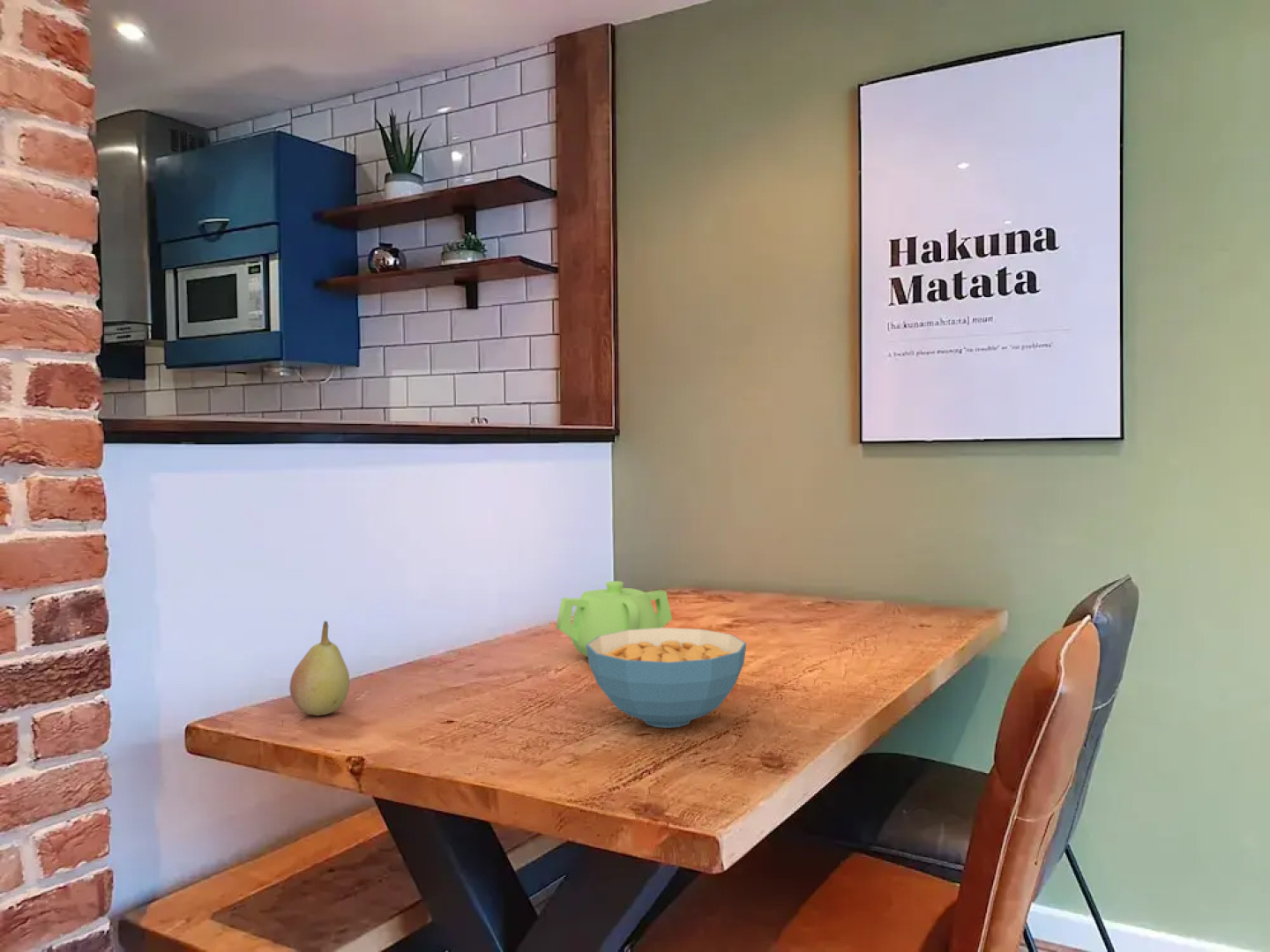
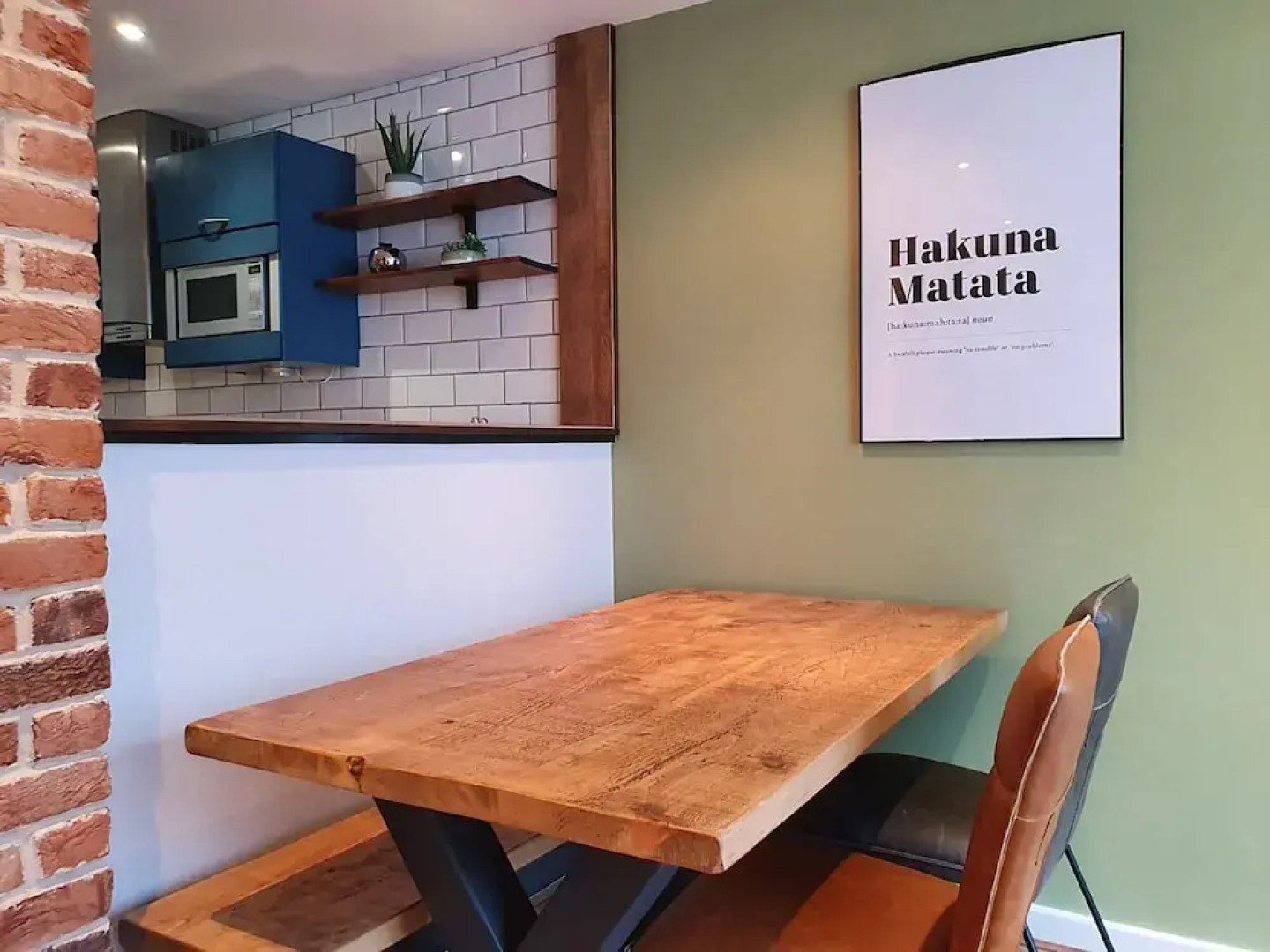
- fruit (319, 666)
- teapot (611, 618)
- cereal bowl (667, 681)
